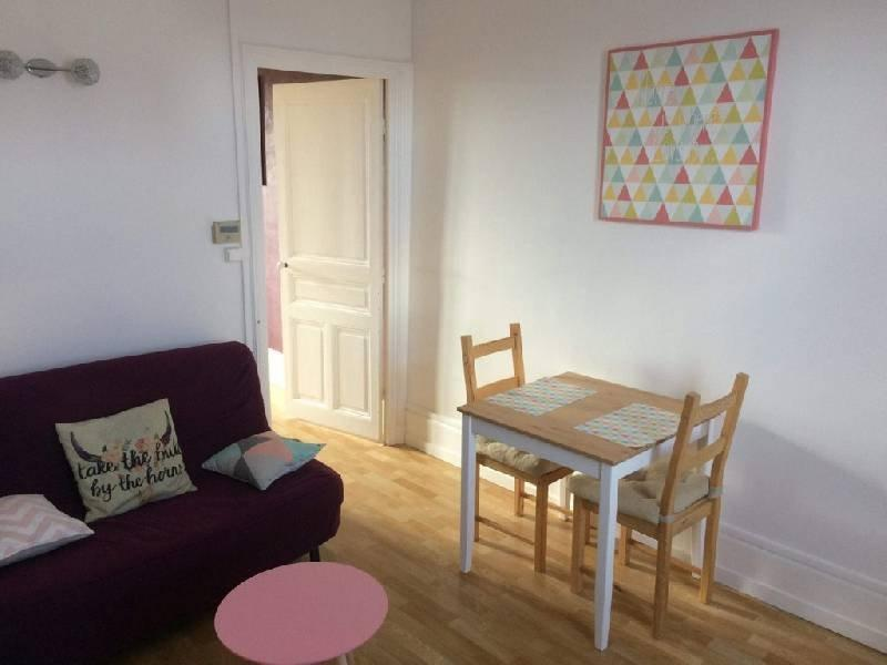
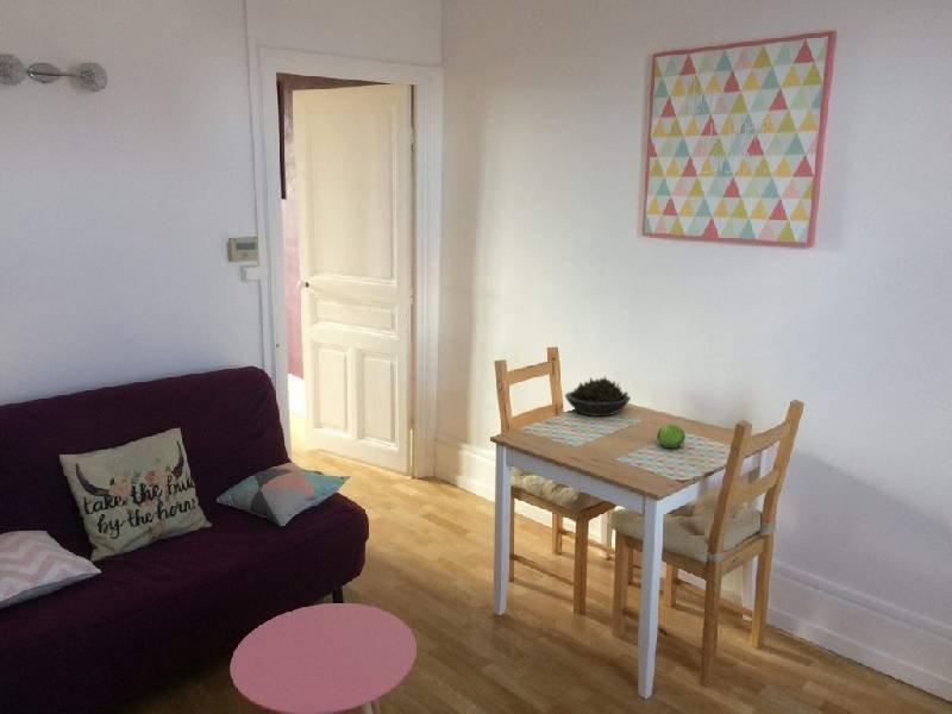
+ fruit (671, 434)
+ succulent plant (597, 395)
